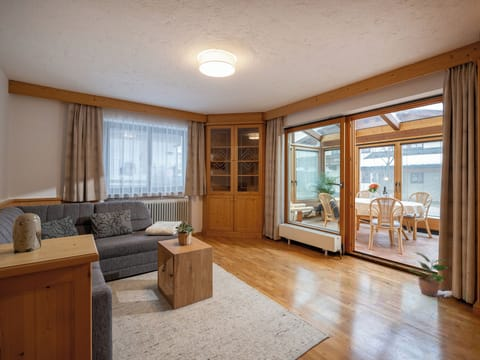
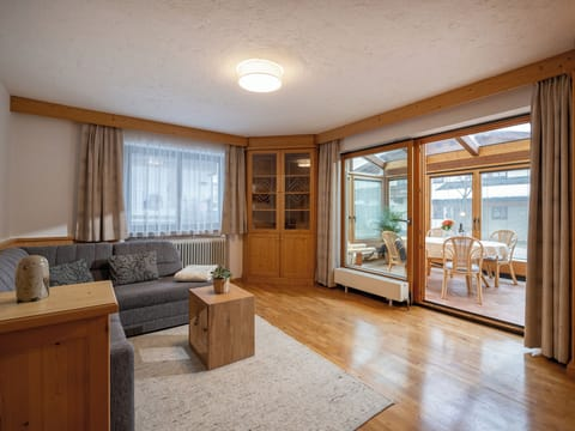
- potted plant (431, 274)
